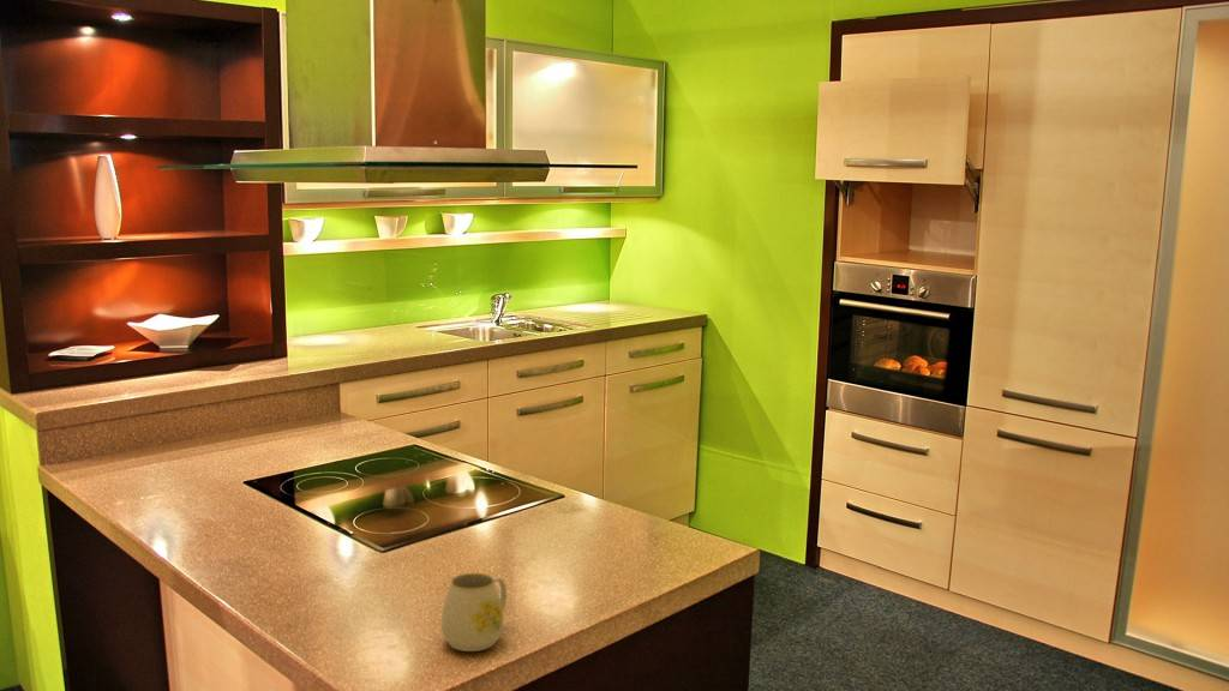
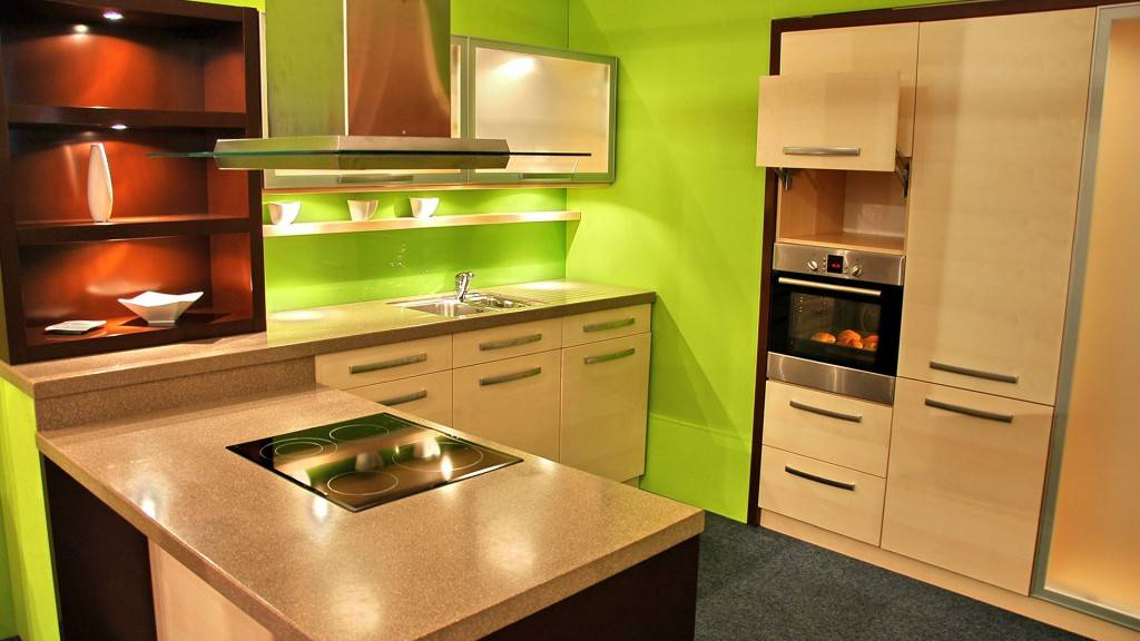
- mug (478, 608)
